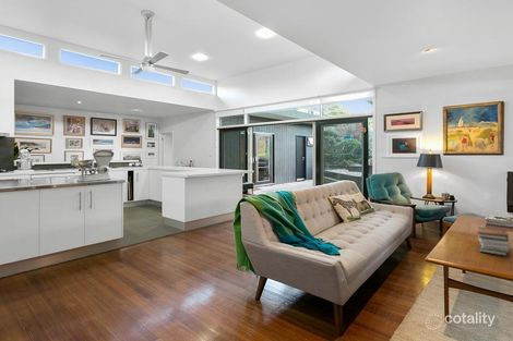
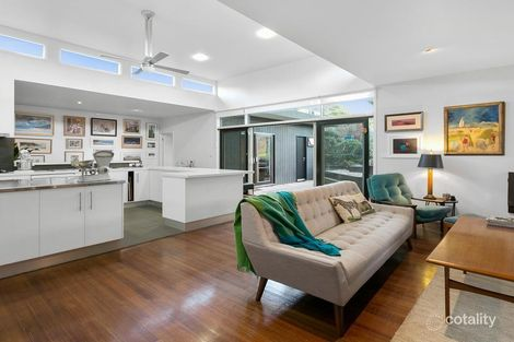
- book stack (492, 241)
